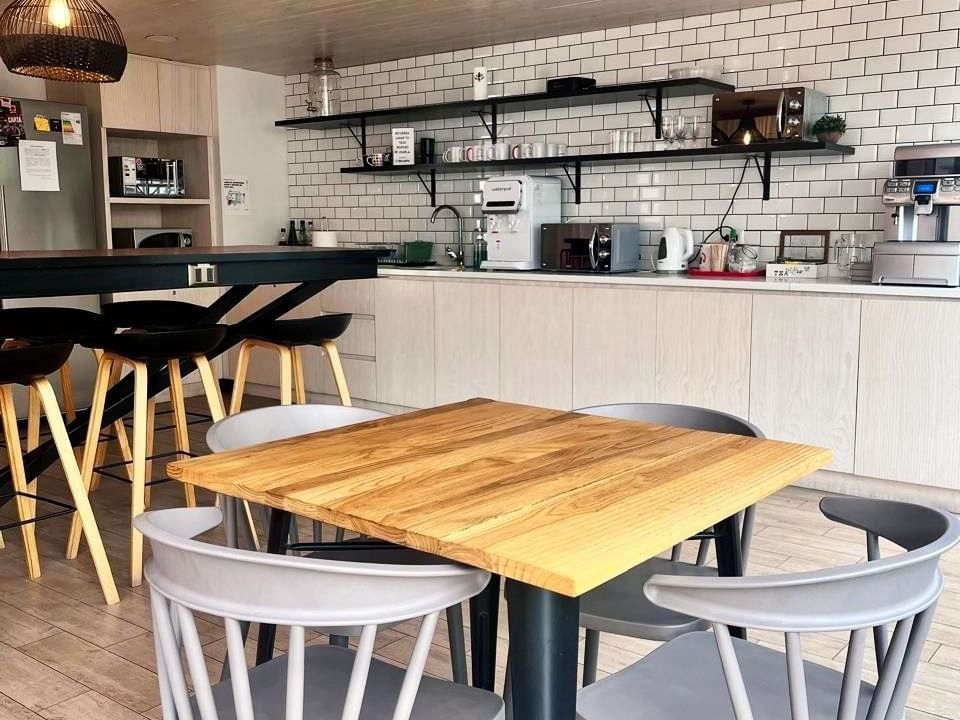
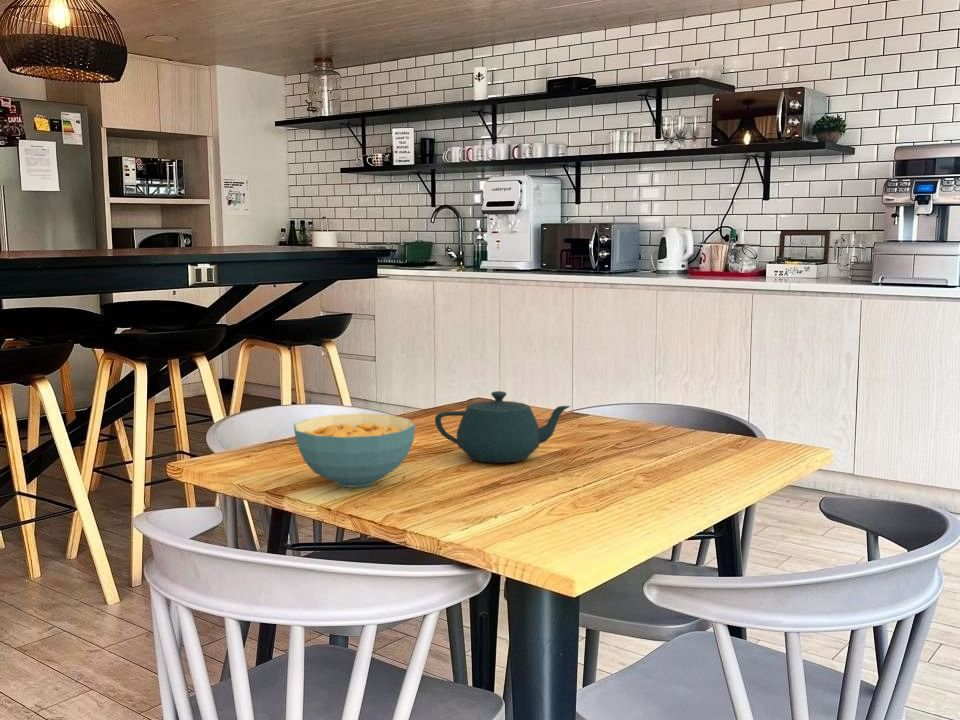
+ teapot (502, 424)
+ cereal bowl (354, 453)
